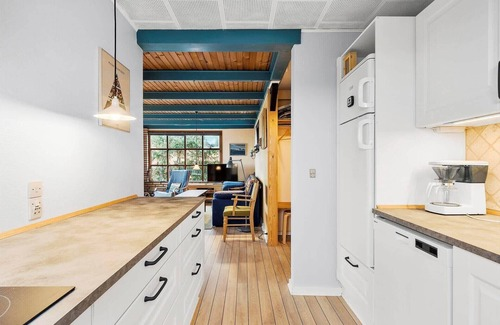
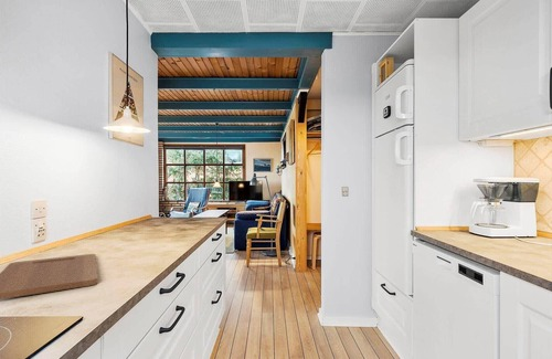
+ cutting board (50, 272)
